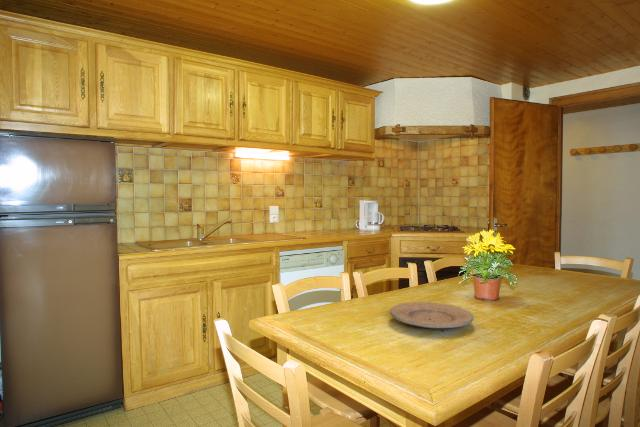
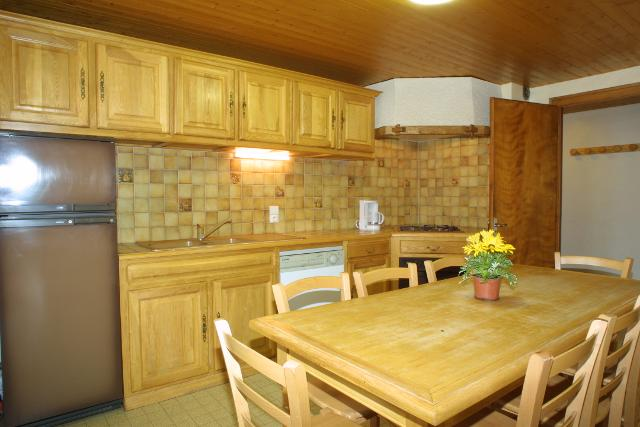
- plate (430, 317)
